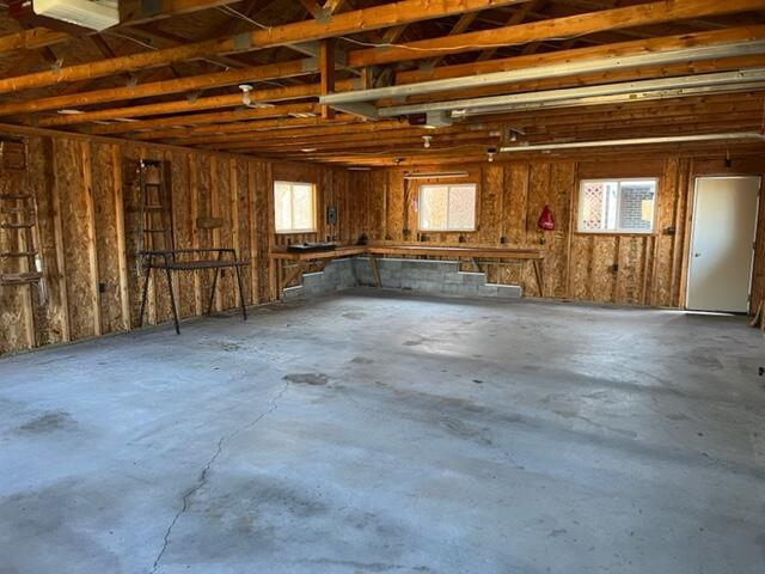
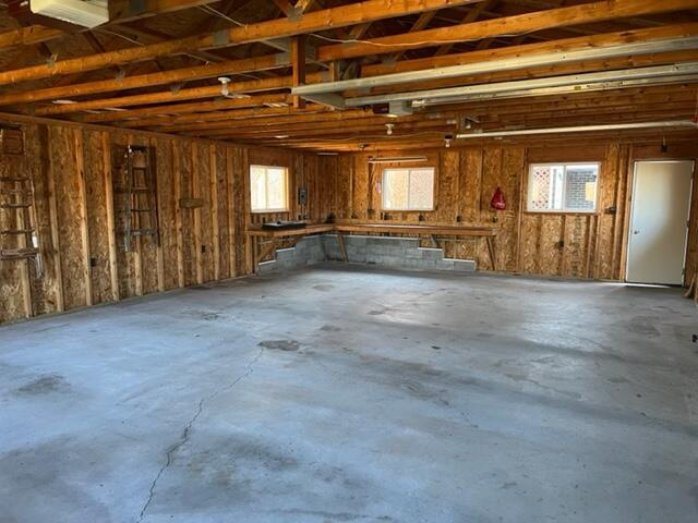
- desk (204, 279)
